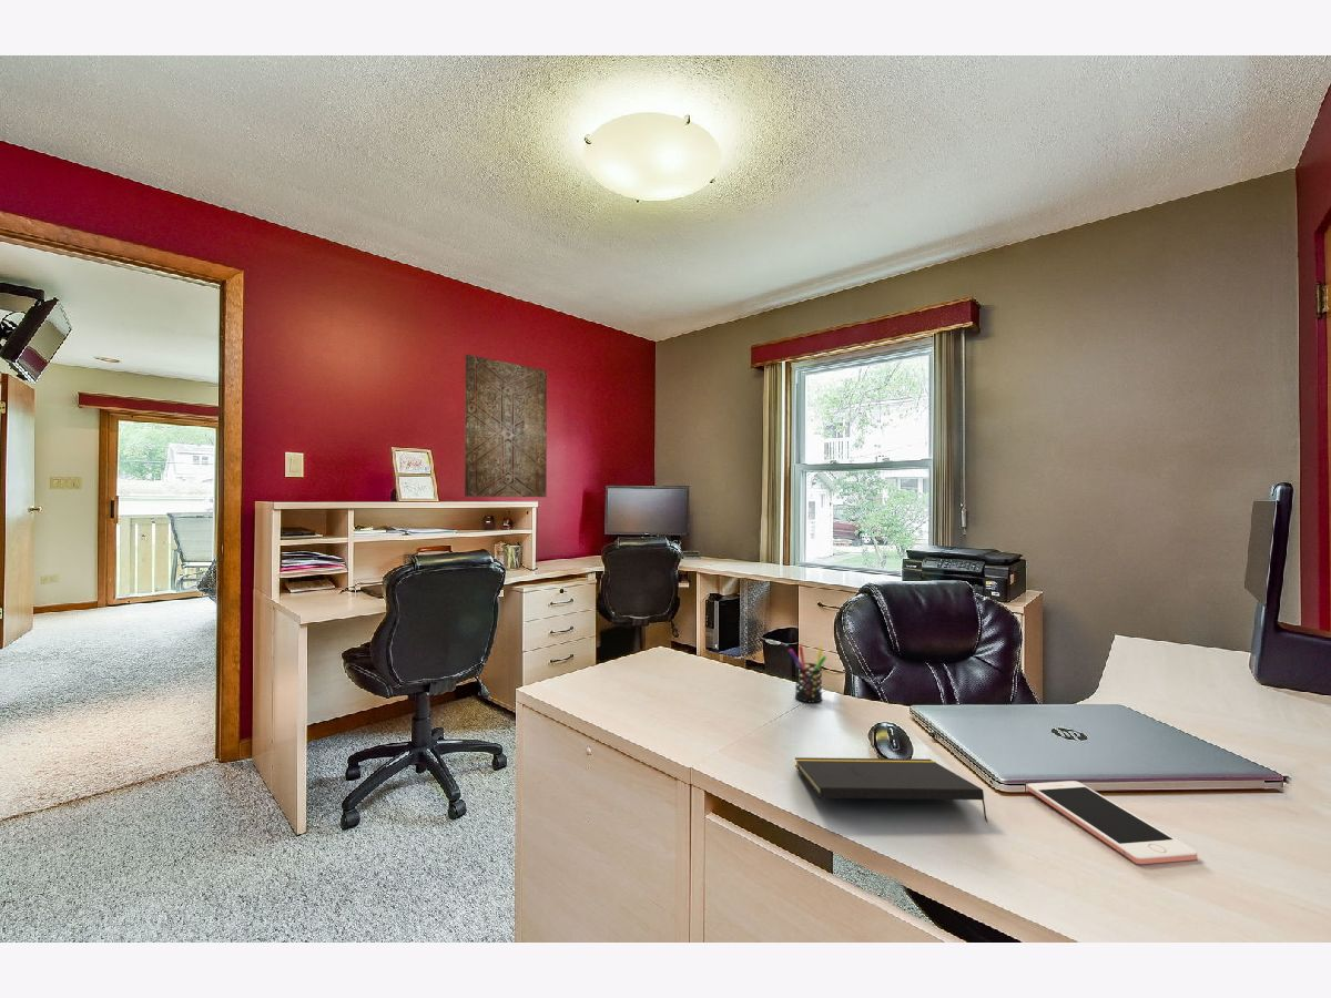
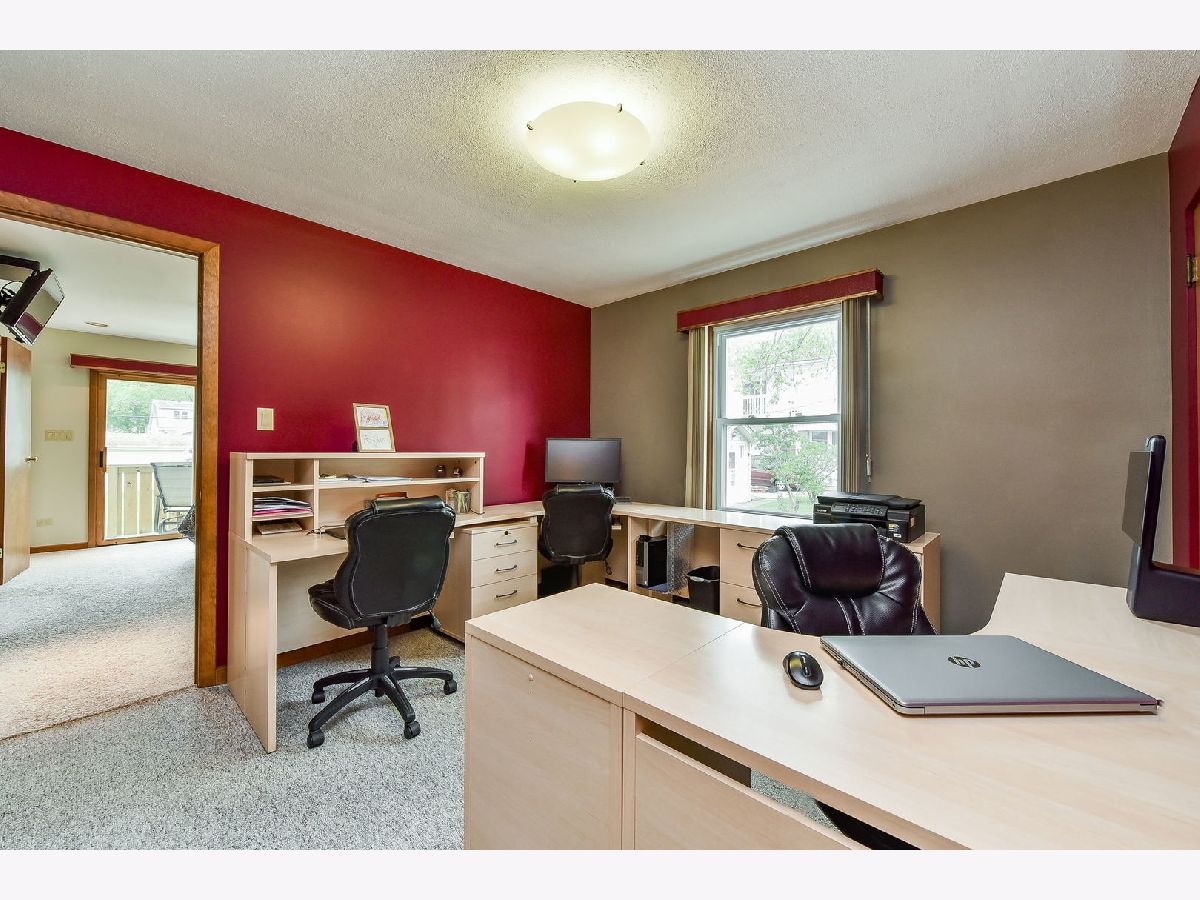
- notepad (880, 776)
- cell phone (1103, 817)
- pen holder (810, 671)
- wall art (507, 429)
